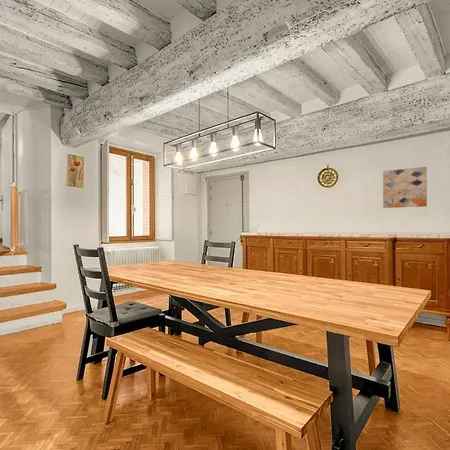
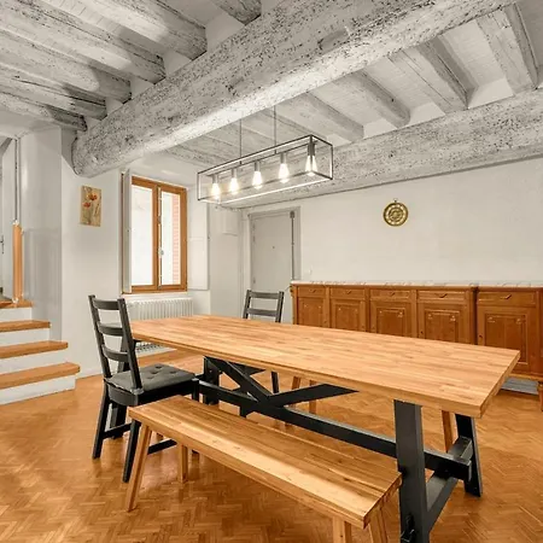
- wall art (404, 188)
